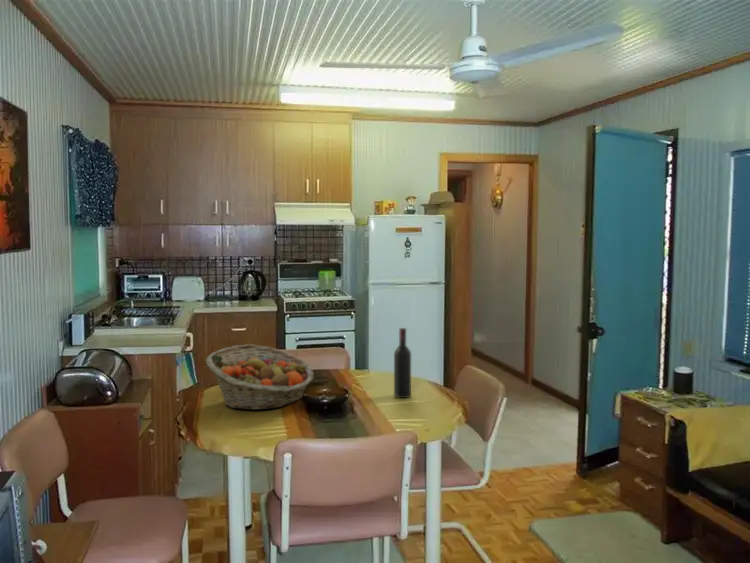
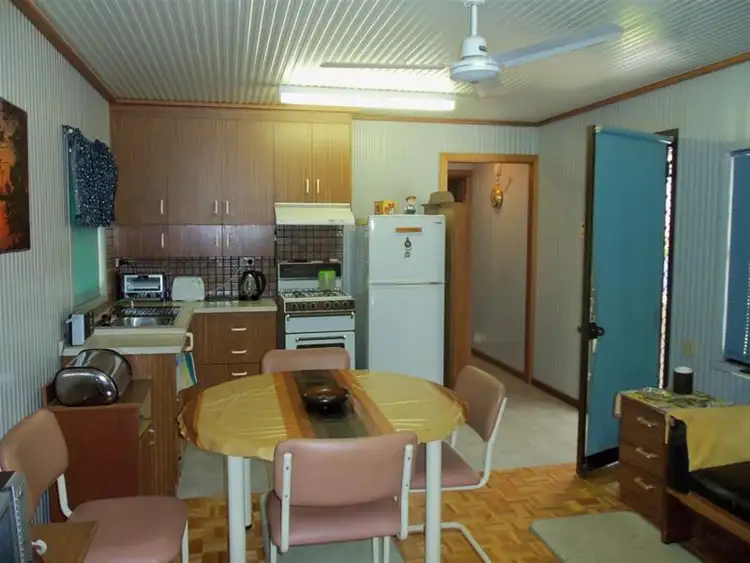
- wine bottle (402, 362)
- fruit basket (261, 375)
